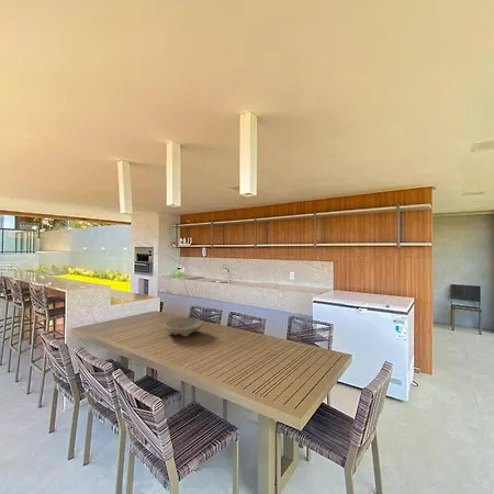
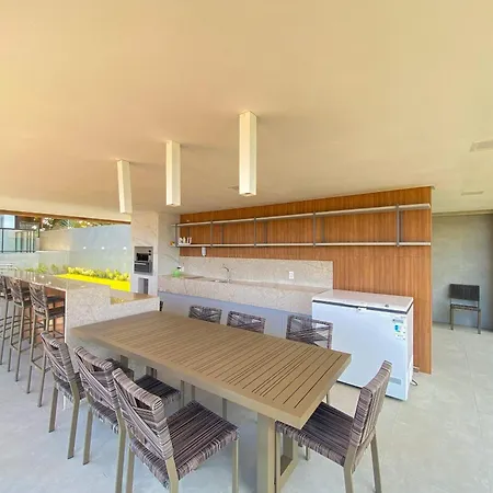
- bowl (183, 327)
